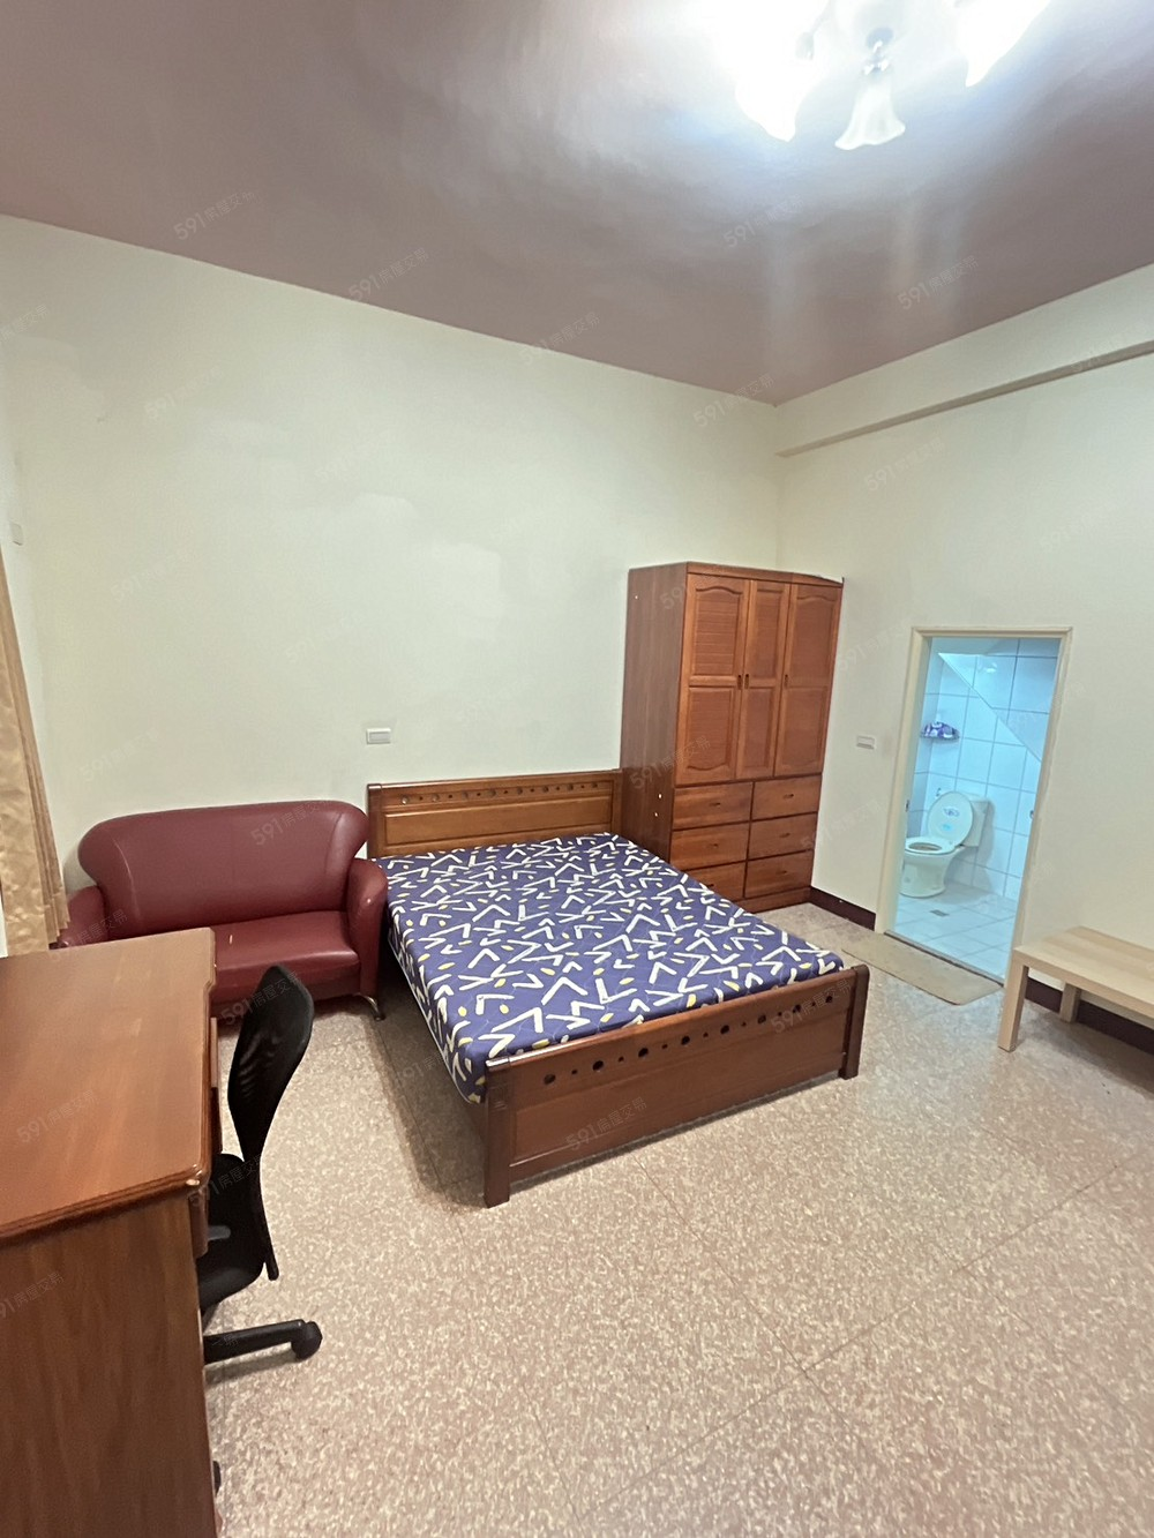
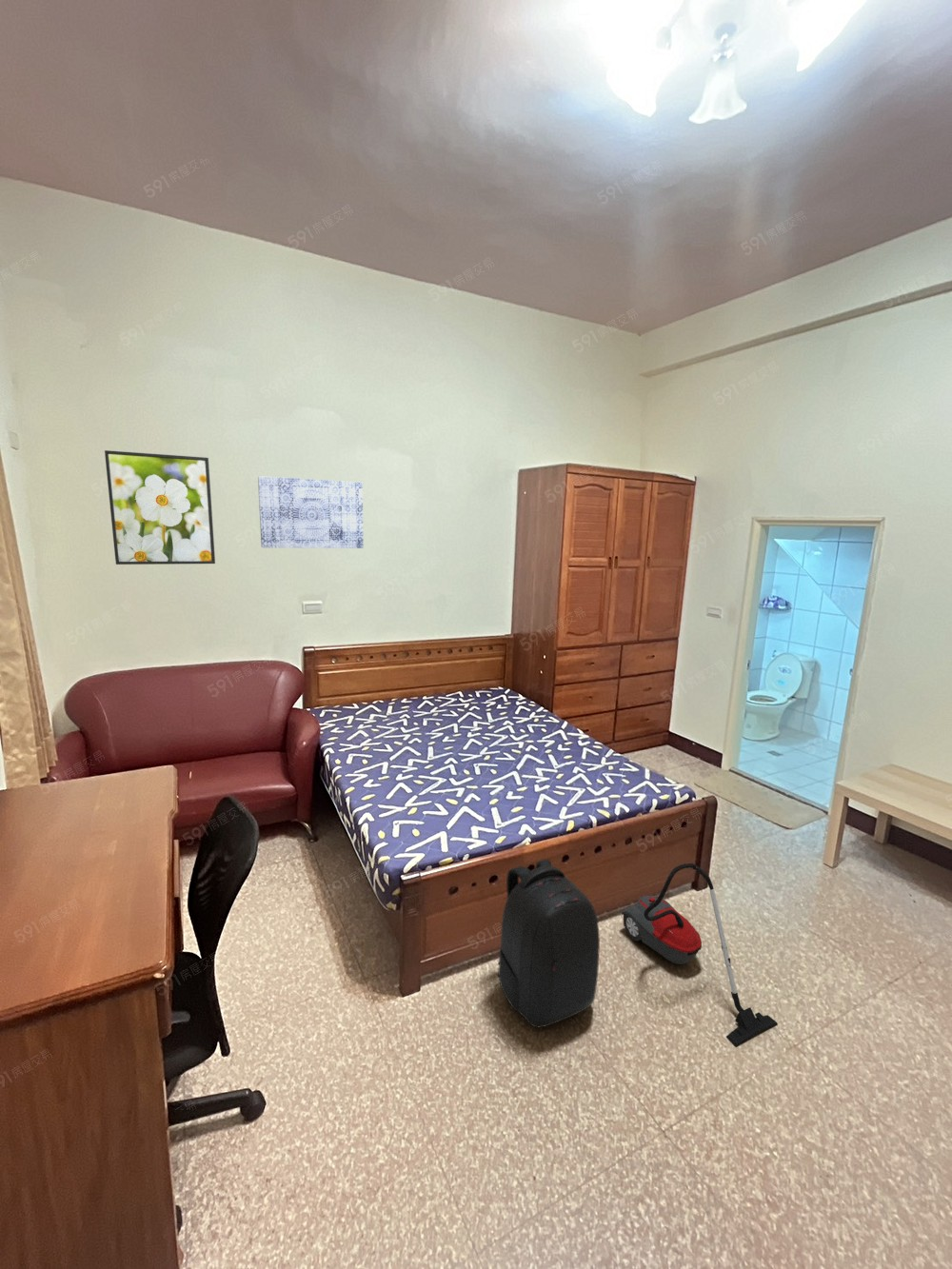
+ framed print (163, 509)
+ vacuum cleaner (685, 919)
+ backpack (545, 934)
+ wall art (312, 514)
